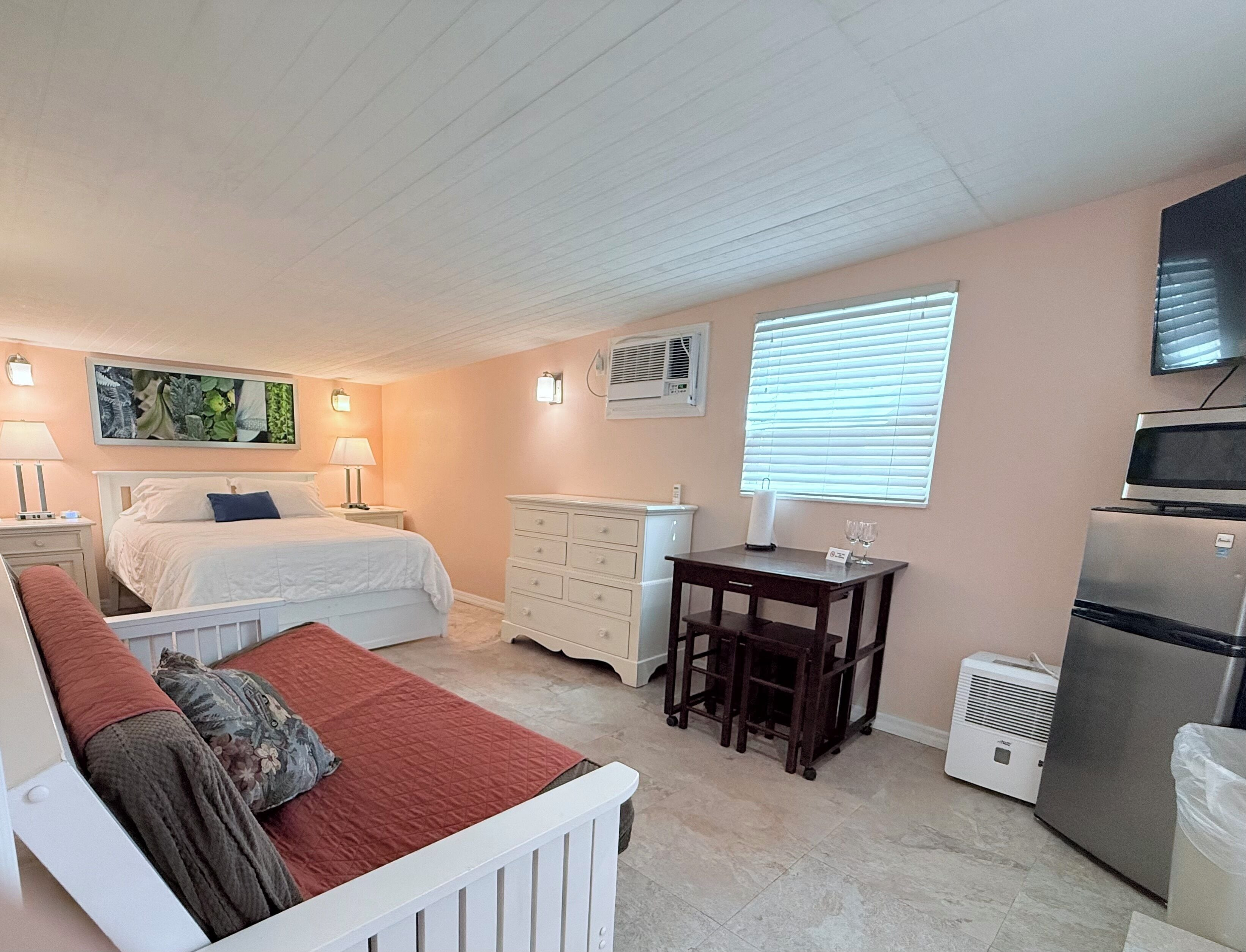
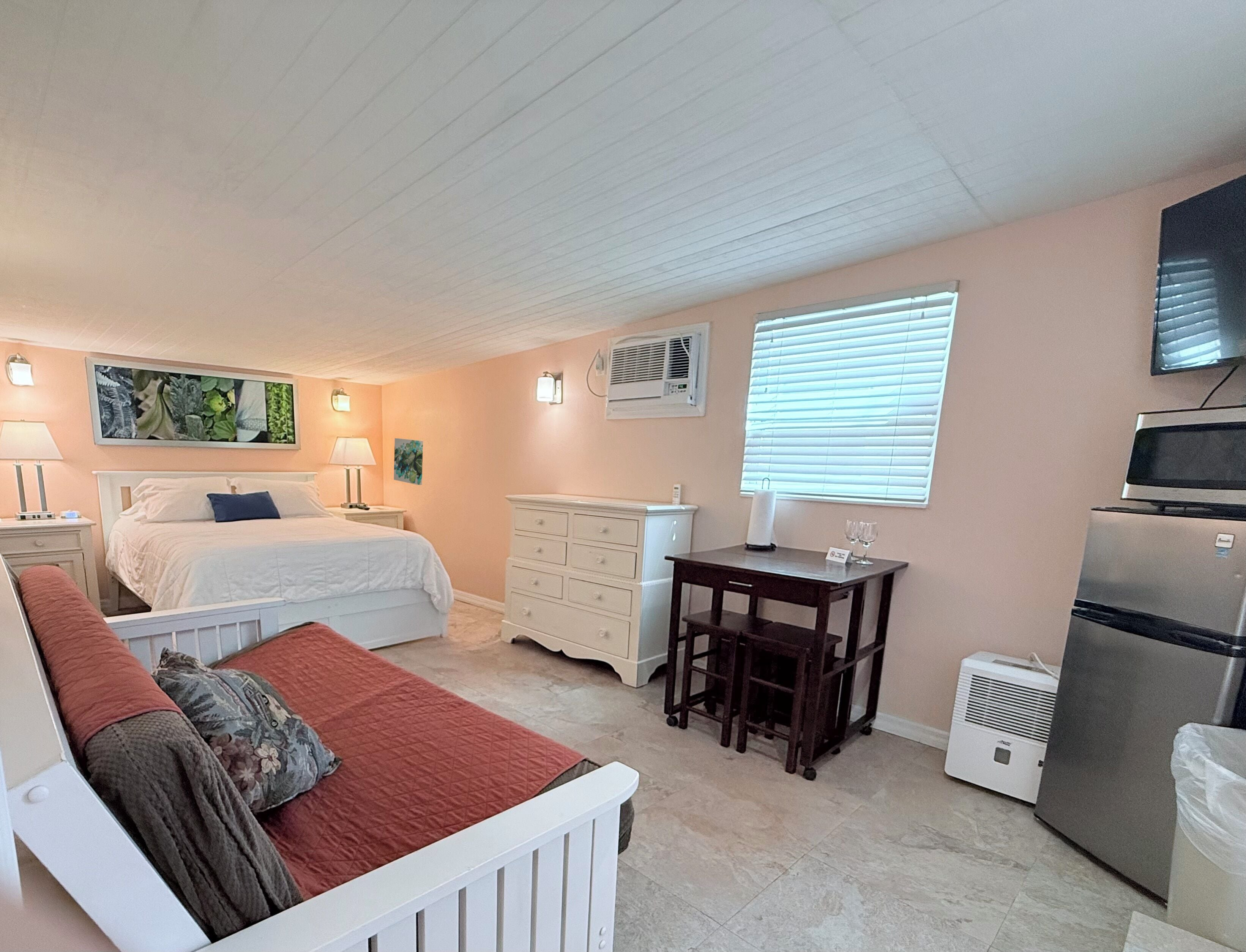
+ wall art (408, 461)
